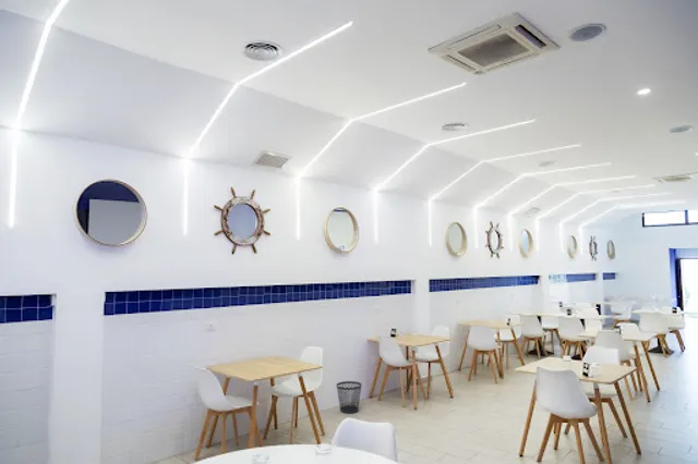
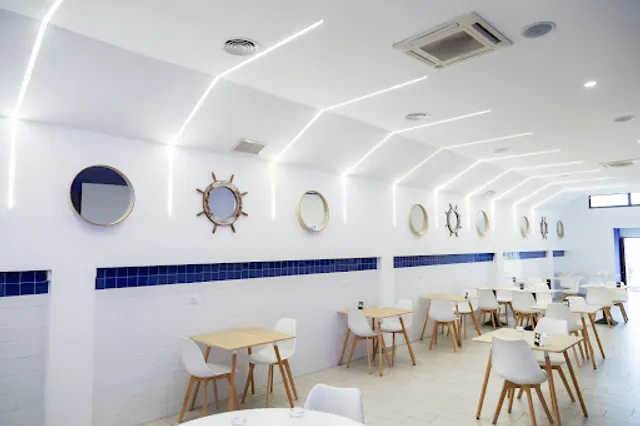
- wastebasket (349, 398)
